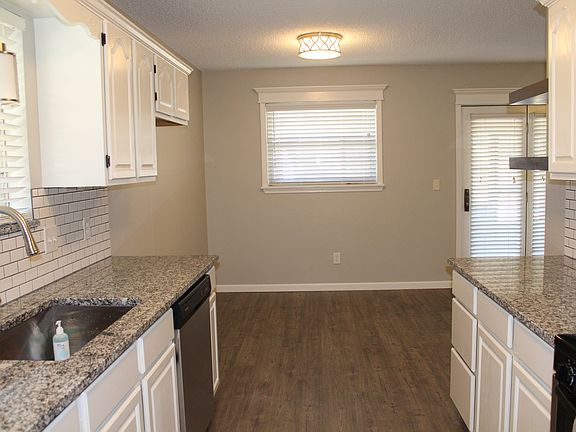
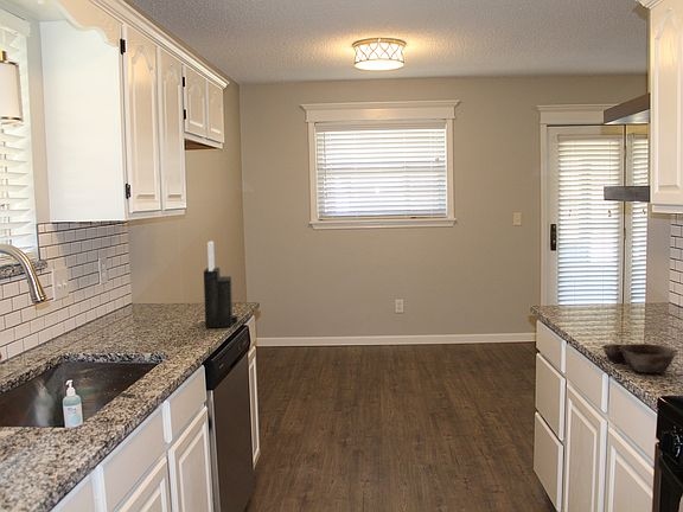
+ bowl (638, 356)
+ knife block (221, 282)
